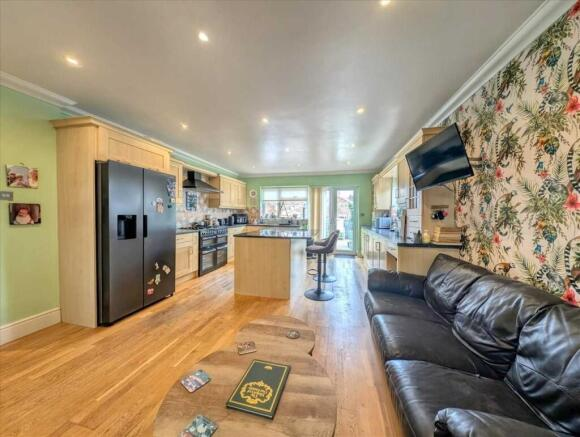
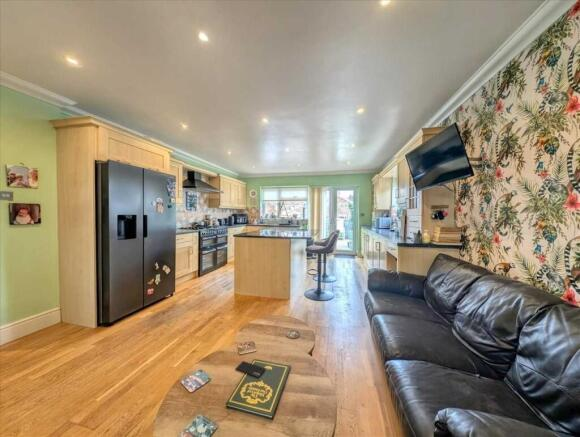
+ smartphone (250, 368)
